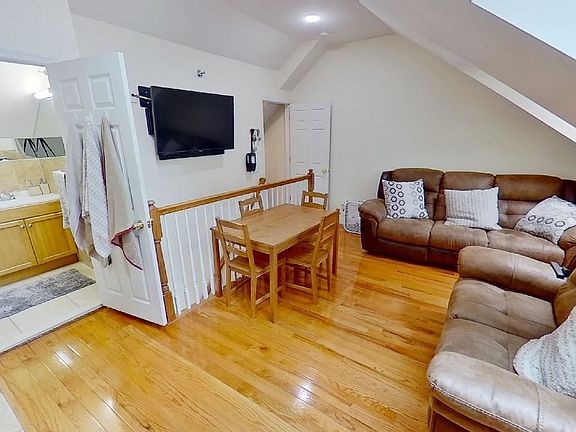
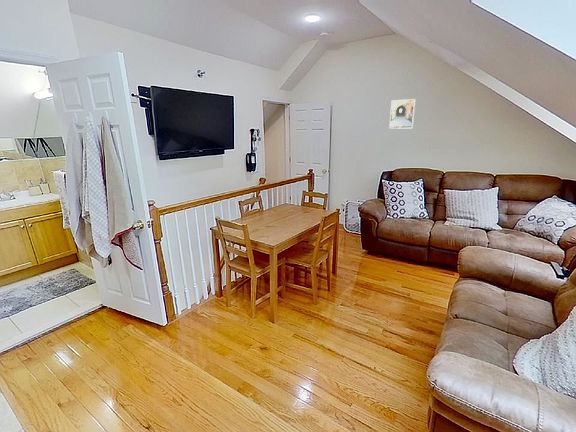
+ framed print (401, 114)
